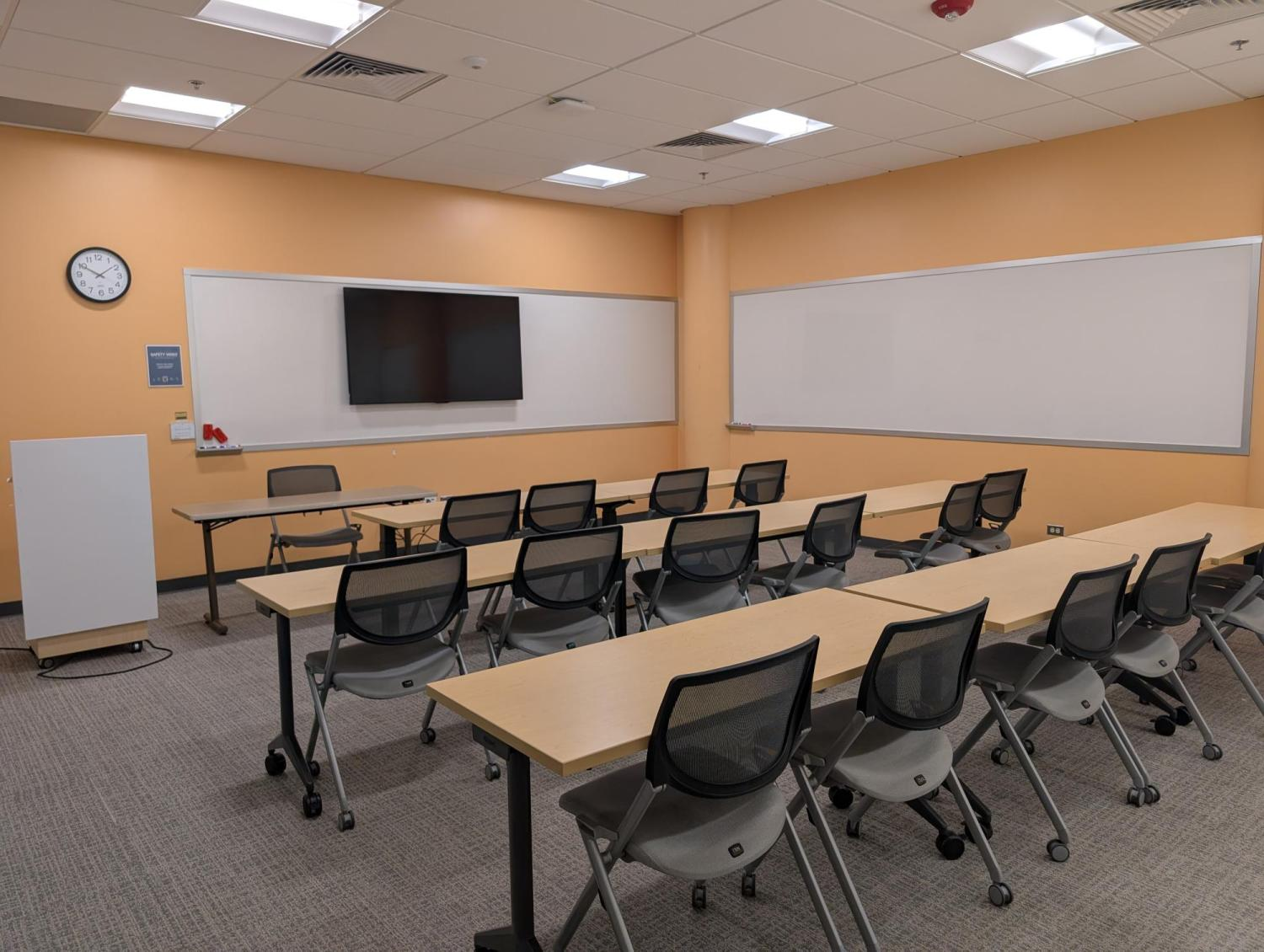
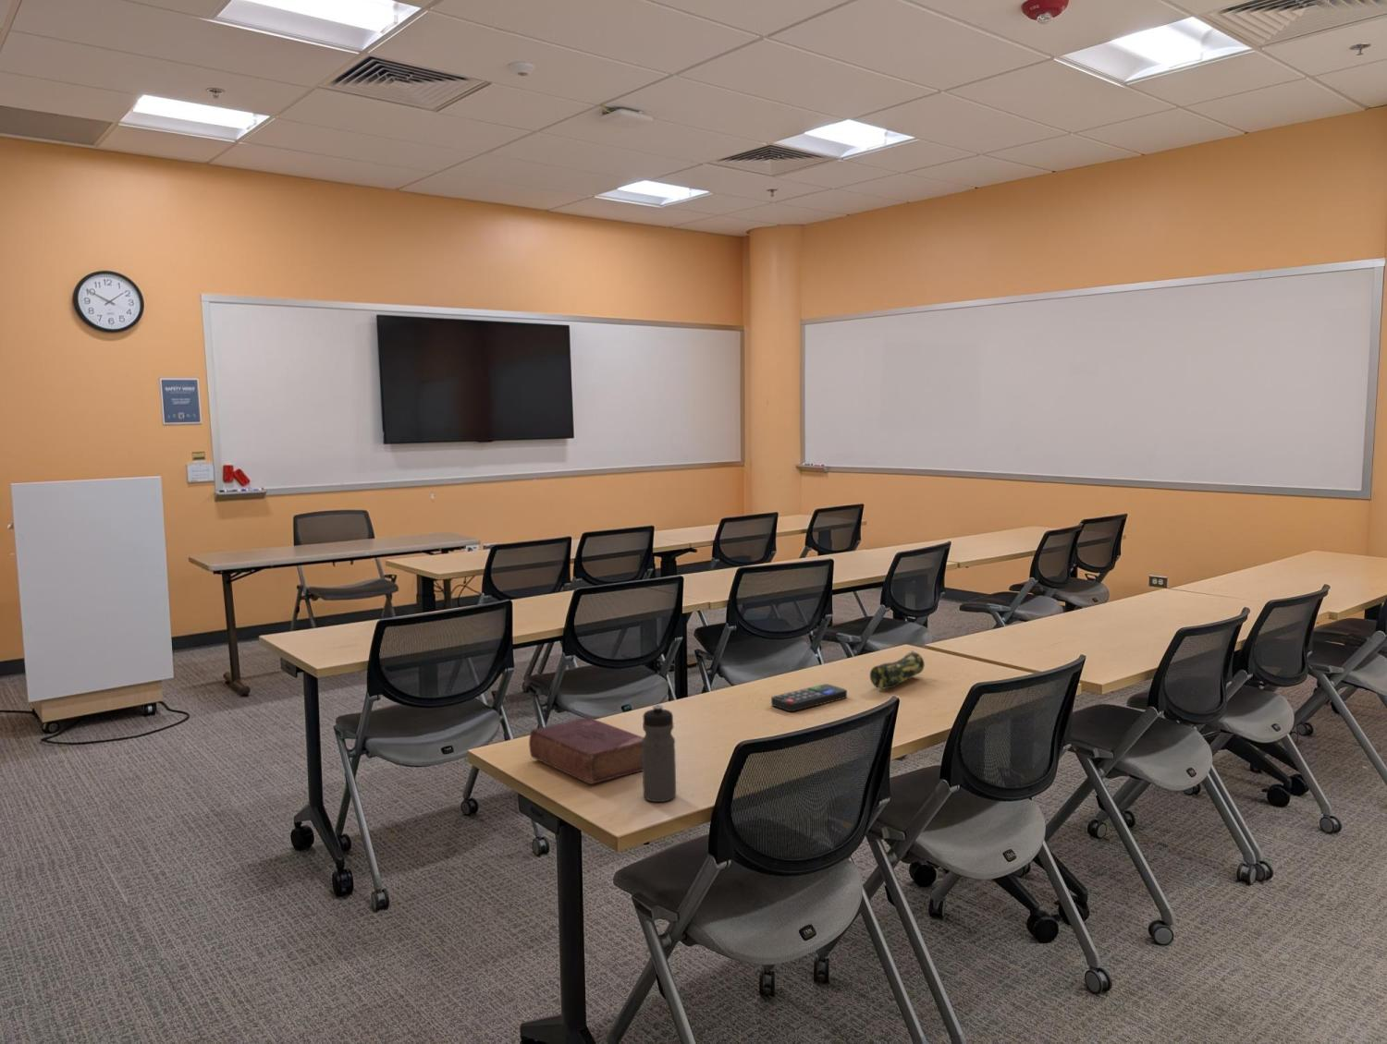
+ water bottle (658, 751)
+ remote control (809, 696)
+ pencil case (898, 670)
+ book (588, 748)
